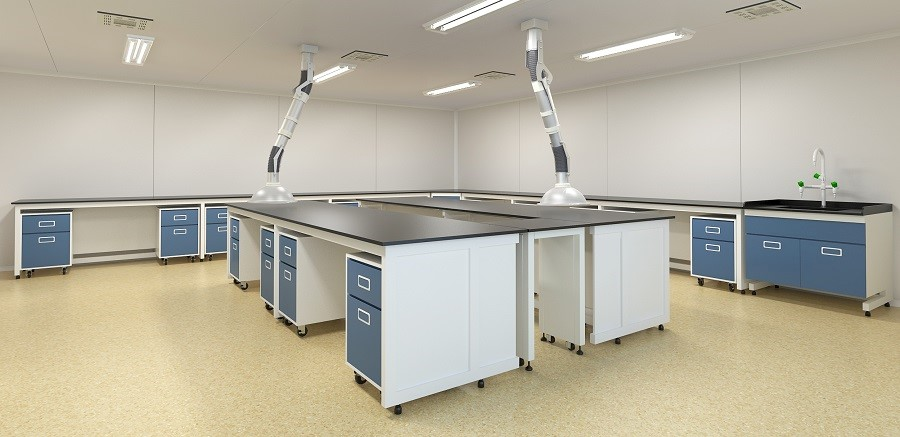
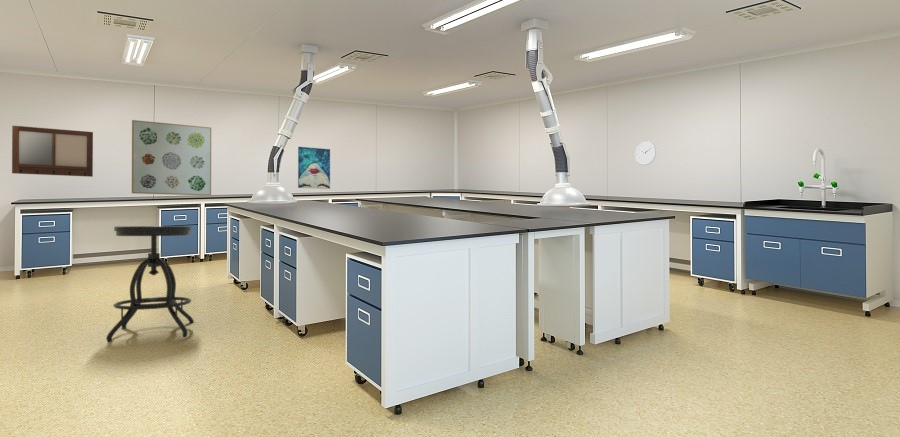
+ stool (153, 274)
+ writing board (53, 151)
+ wall art (314, 168)
+ wall clock (645, 153)
+ wall art (173, 159)
